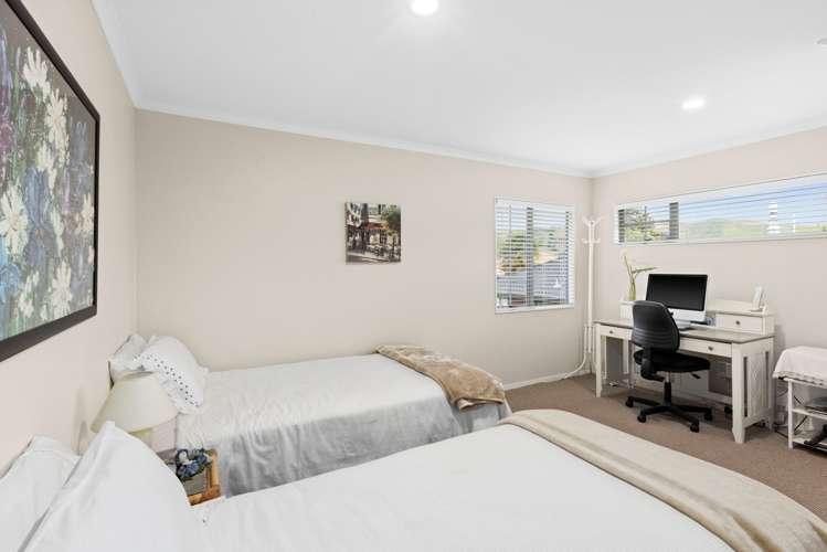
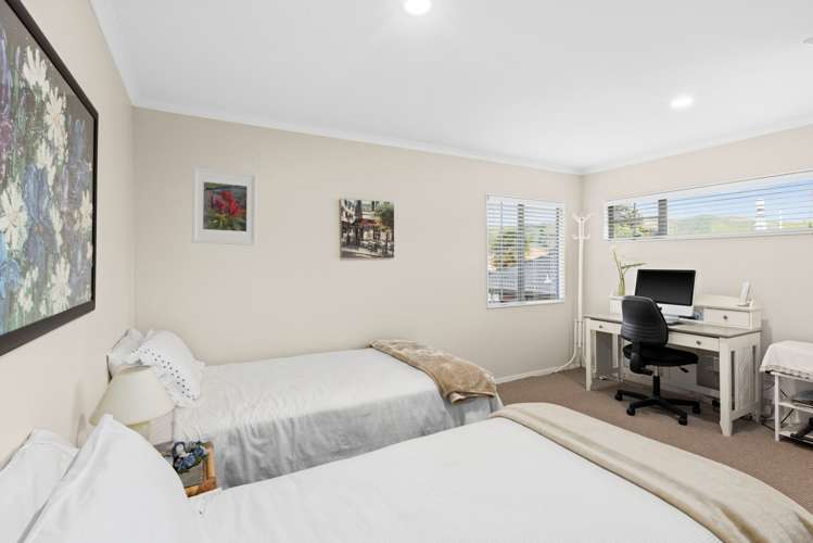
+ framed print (225, 206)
